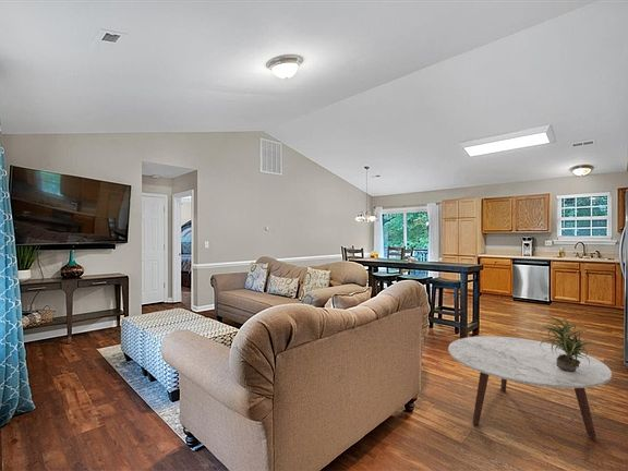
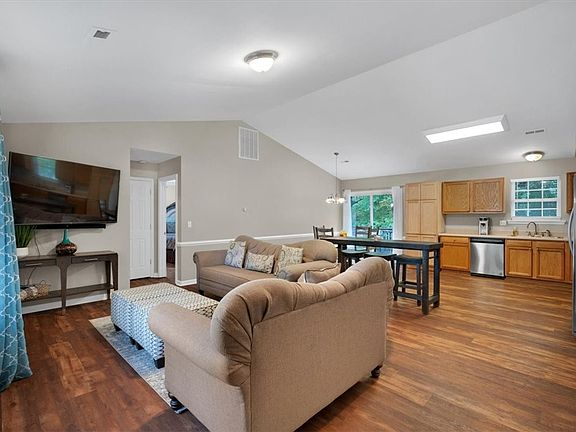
- potted plant (564, 341)
- coffee table (523, 383)
